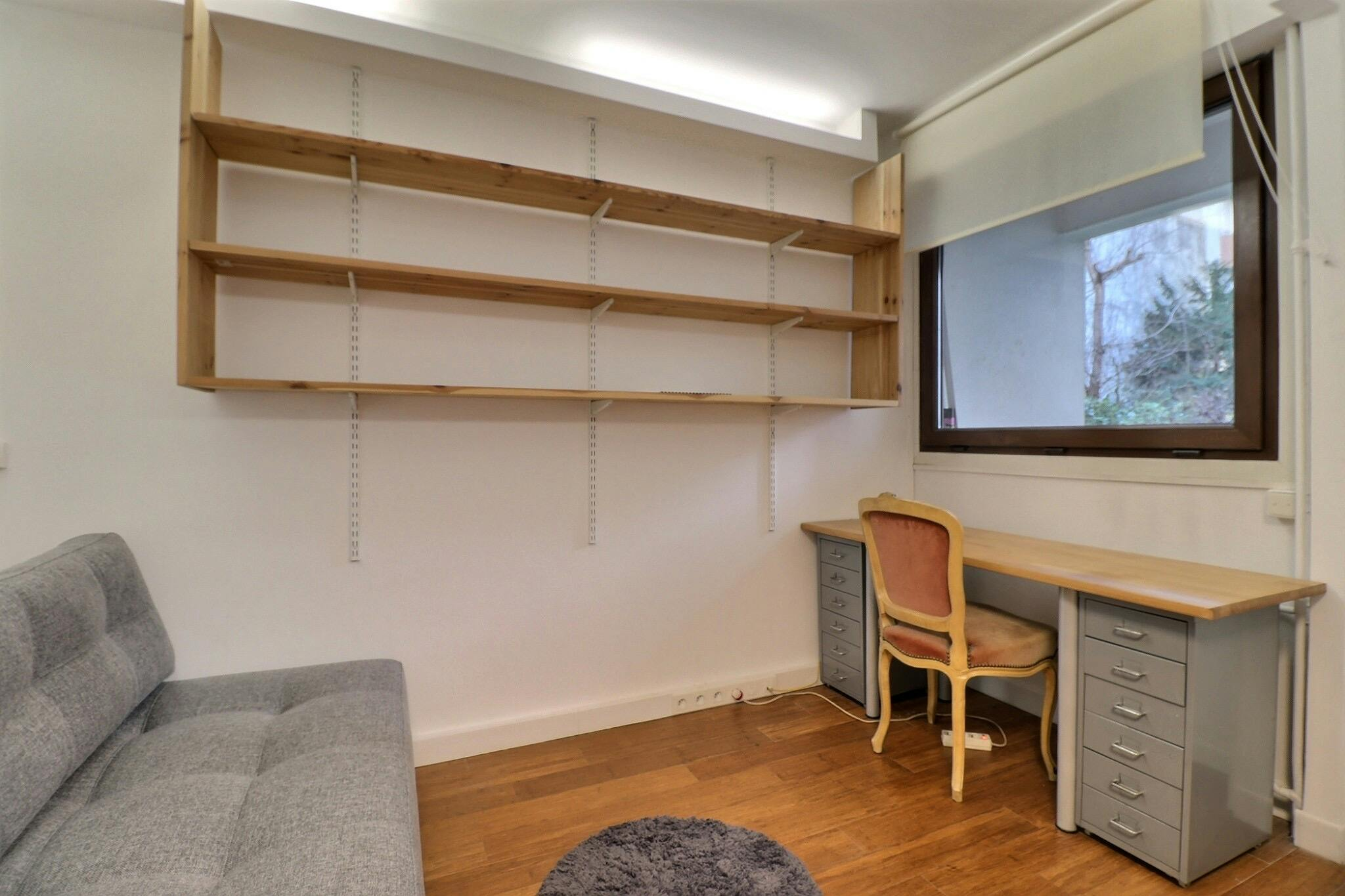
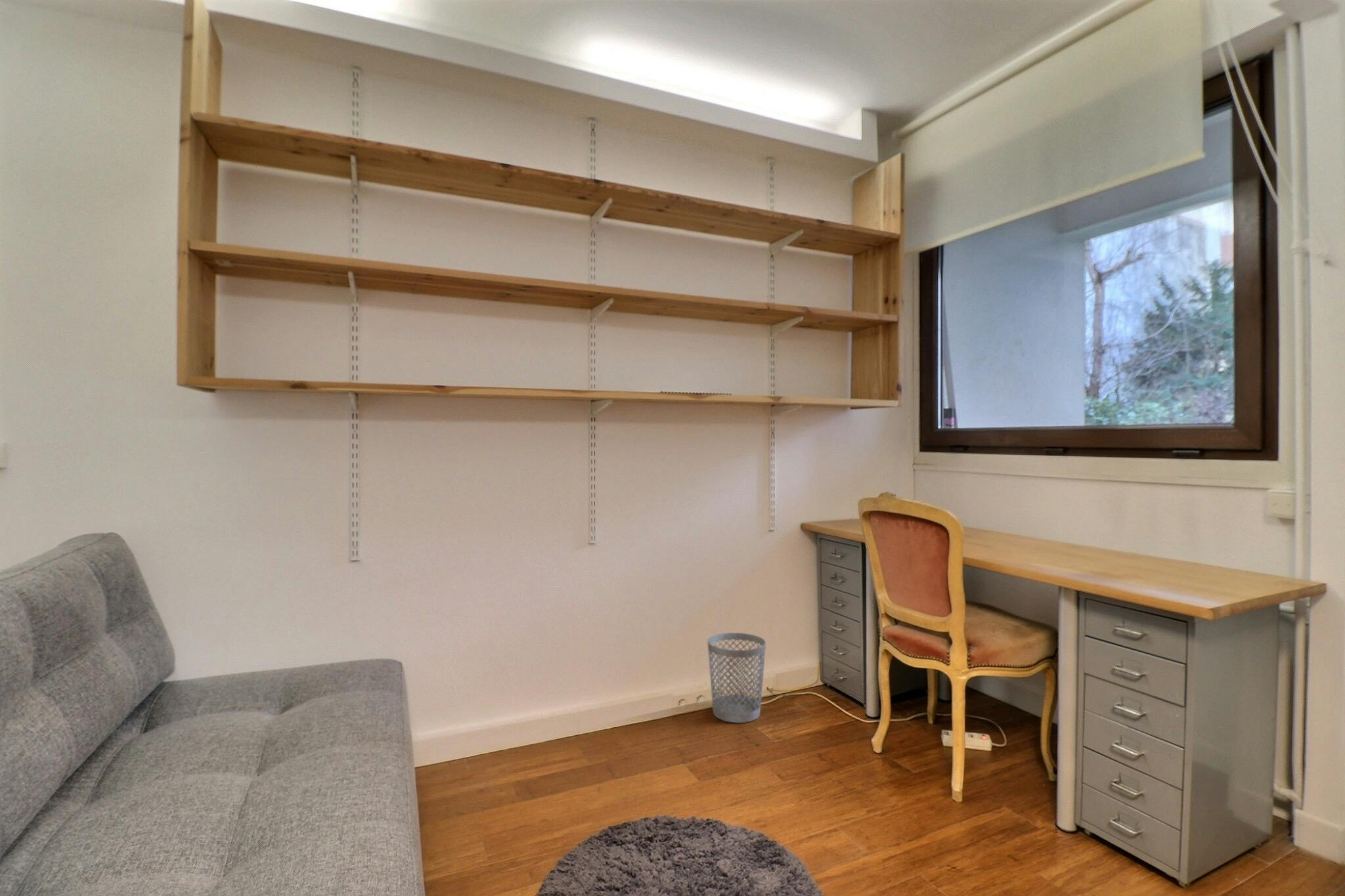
+ wastebasket (736, 677)
